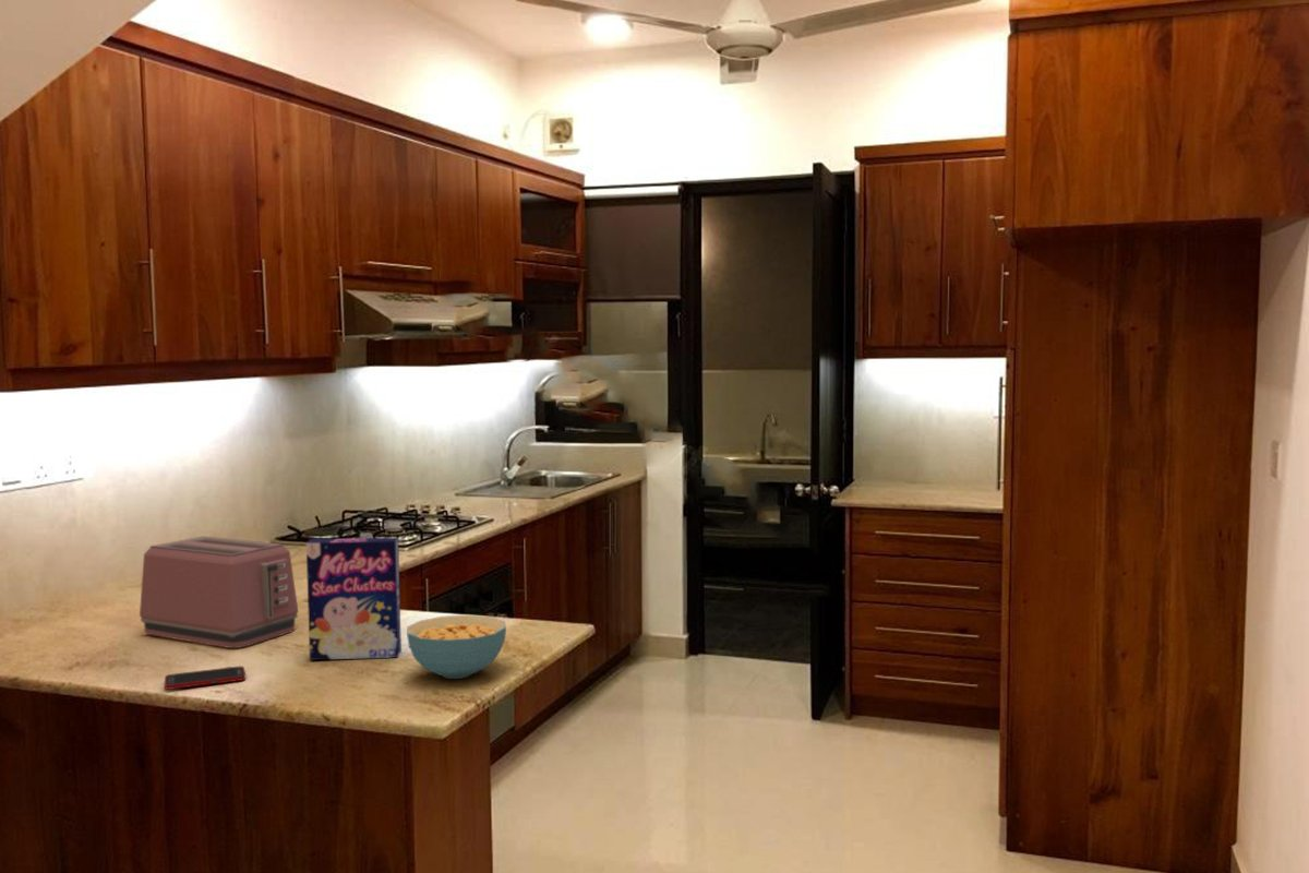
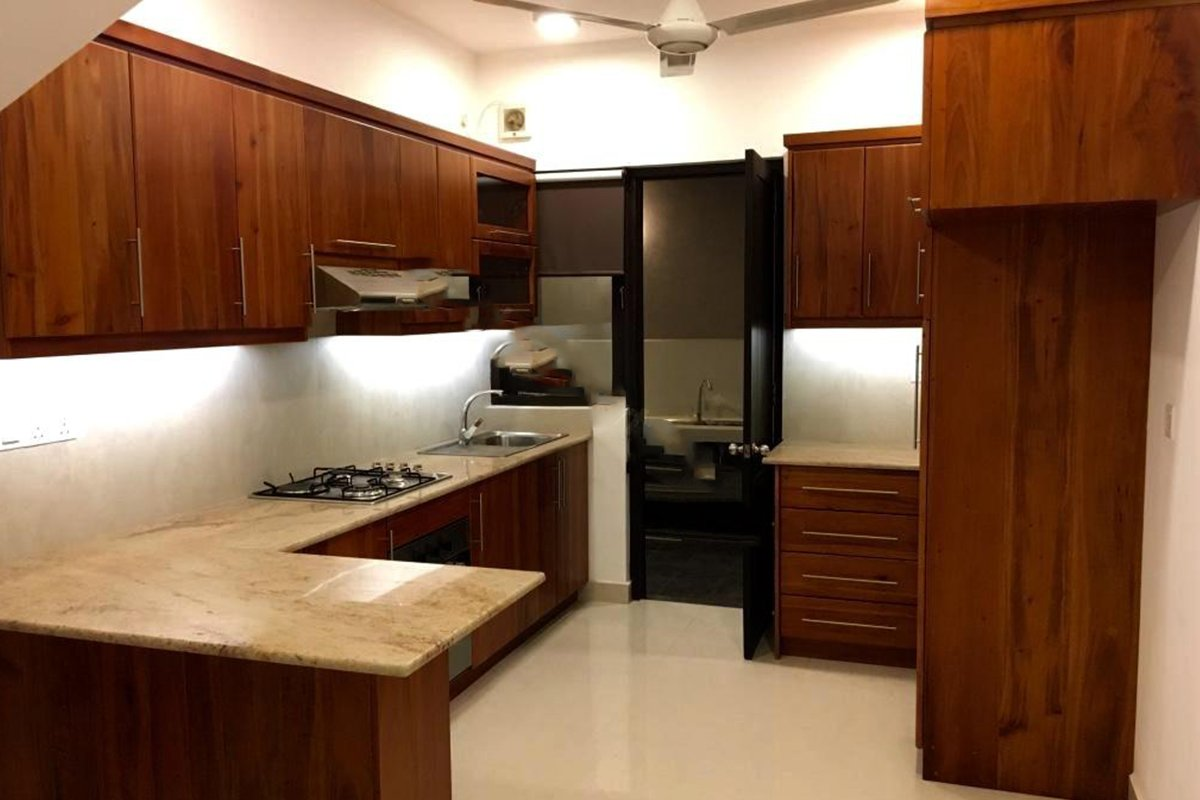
- cell phone (205, 678)
- cereal bowl (457, 650)
- cereal box (355, 597)
- toaster (221, 588)
